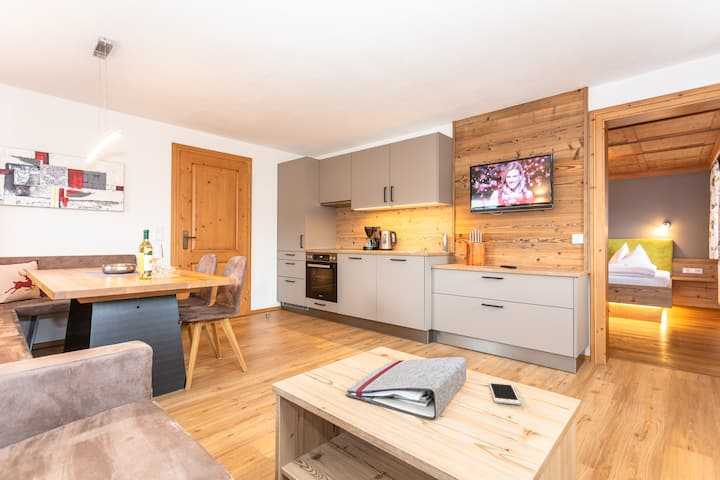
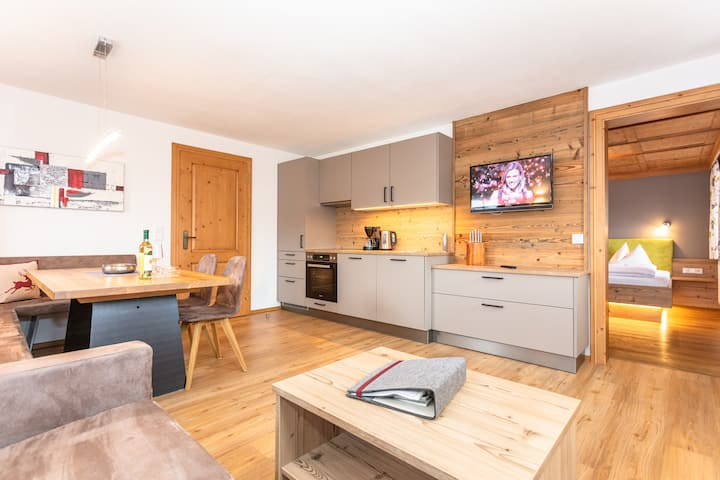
- cell phone (503, 392)
